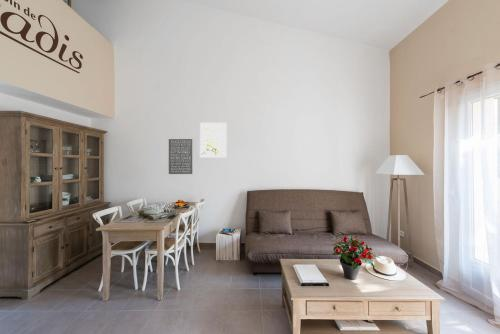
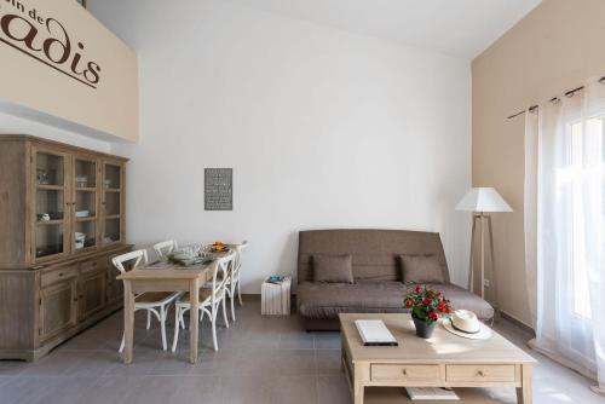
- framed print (213, 140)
